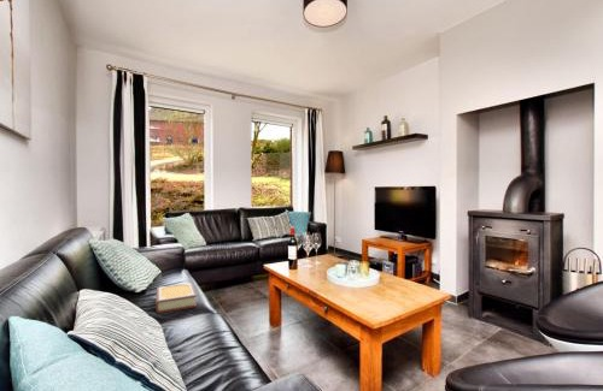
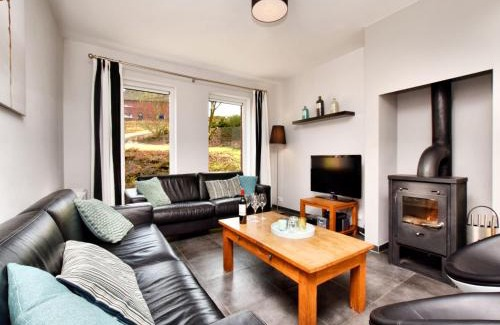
- book (175, 296)
